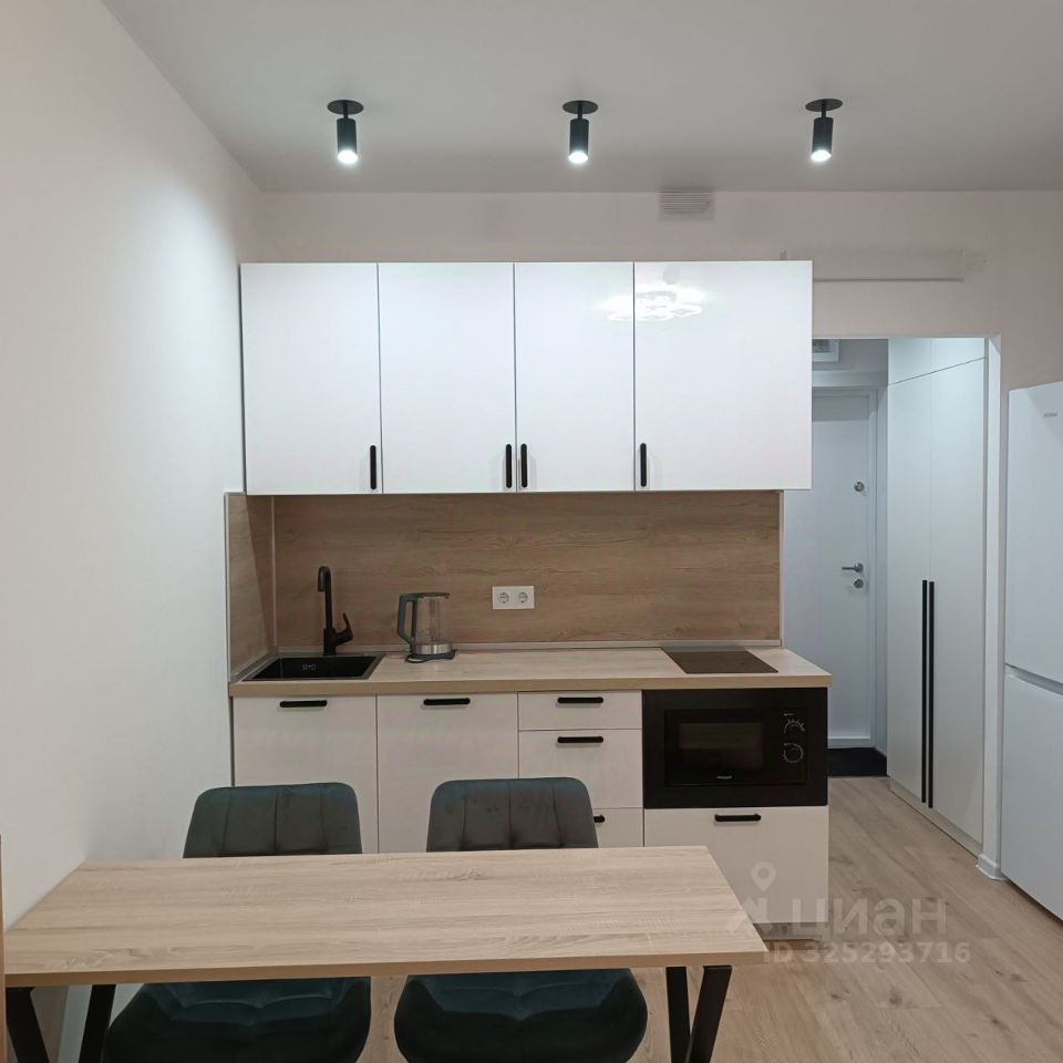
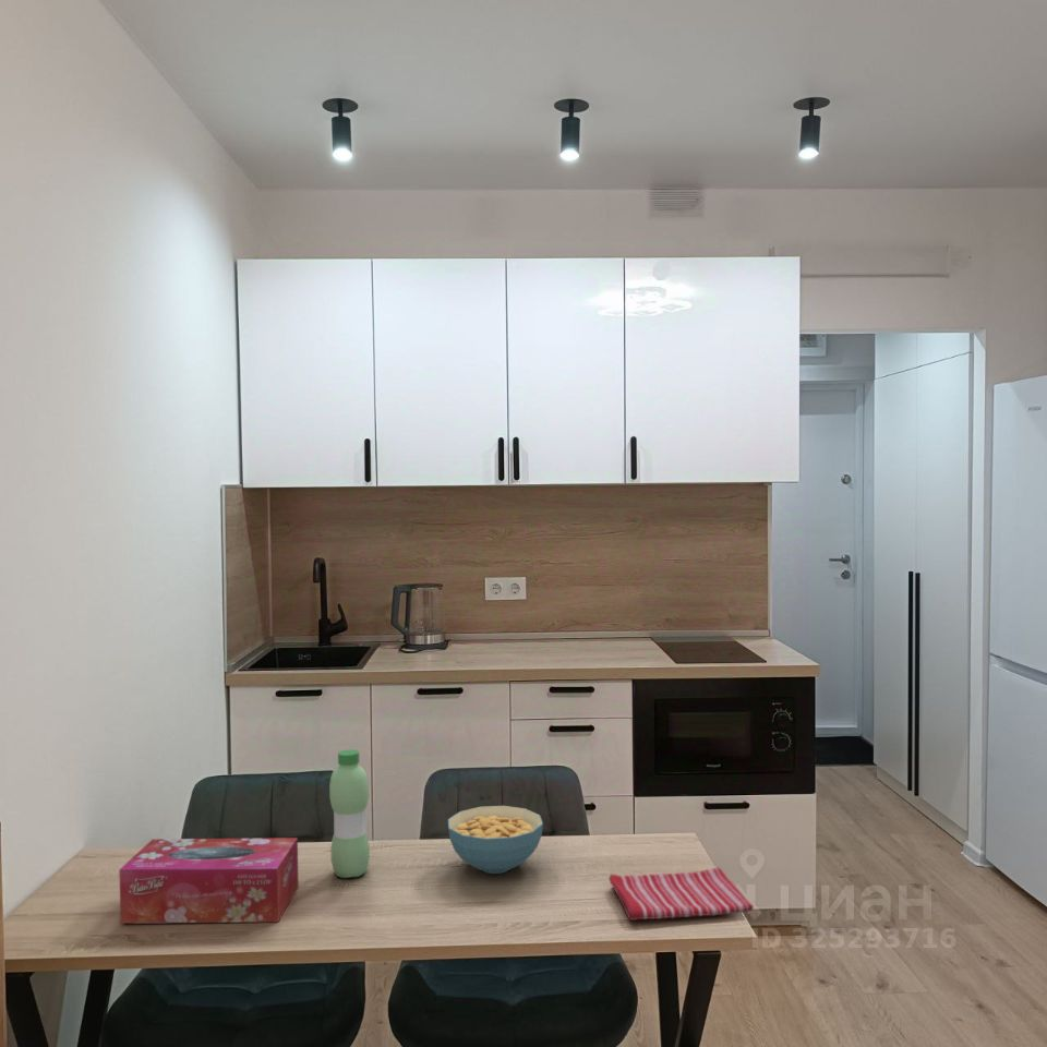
+ water bottle (349, 813)
+ tissue box (213, 878)
+ dish towel (677, 892)
+ cereal bowl (495, 844)
